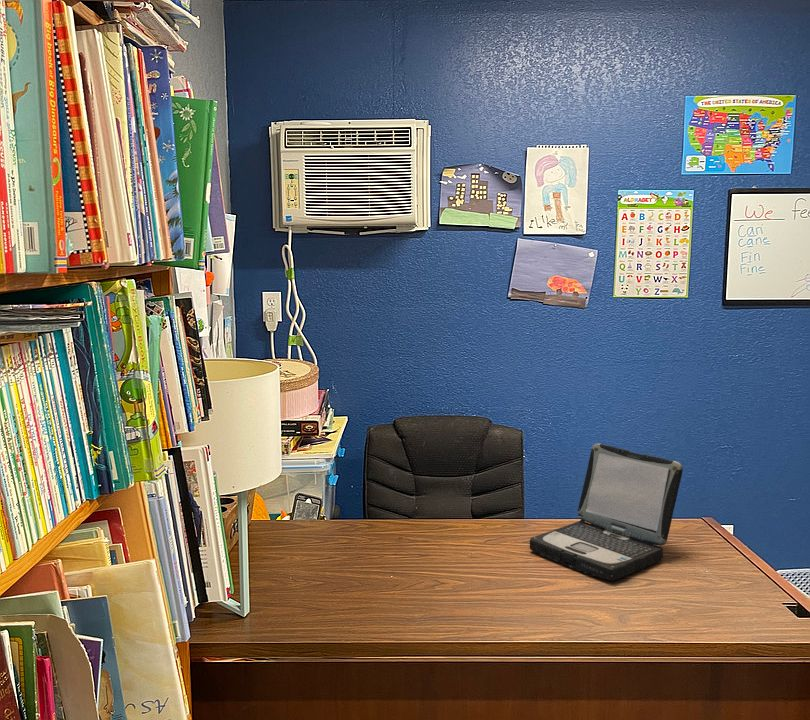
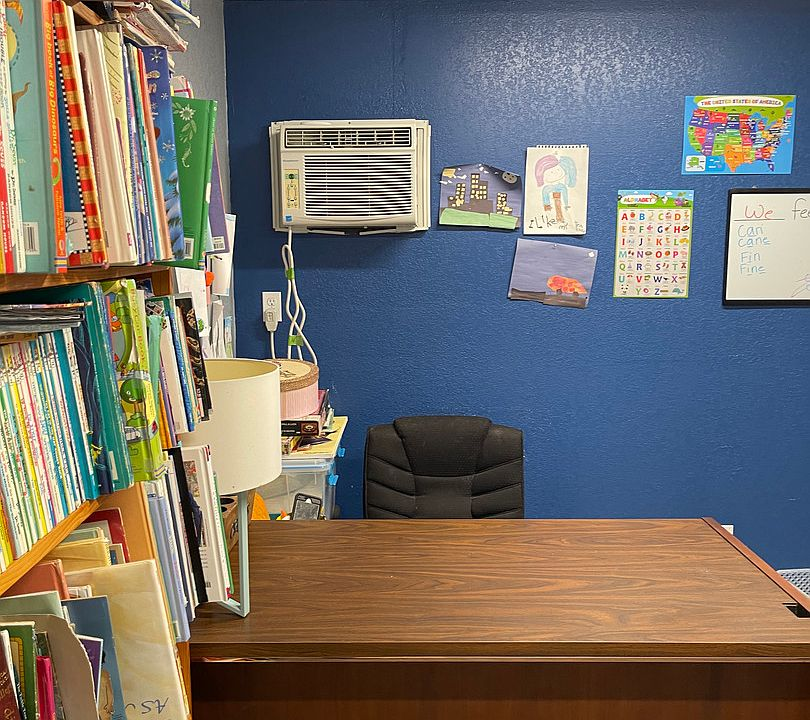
- laptop (604, 505)
